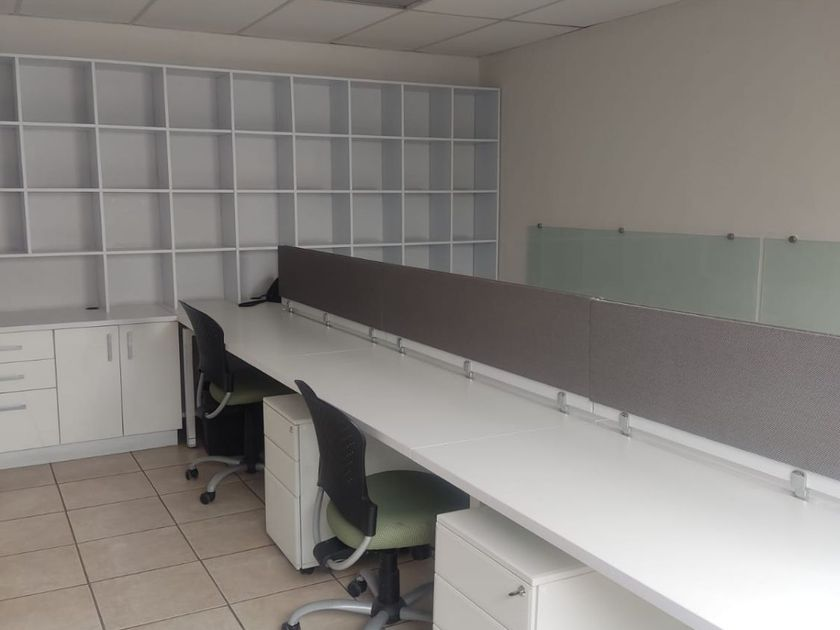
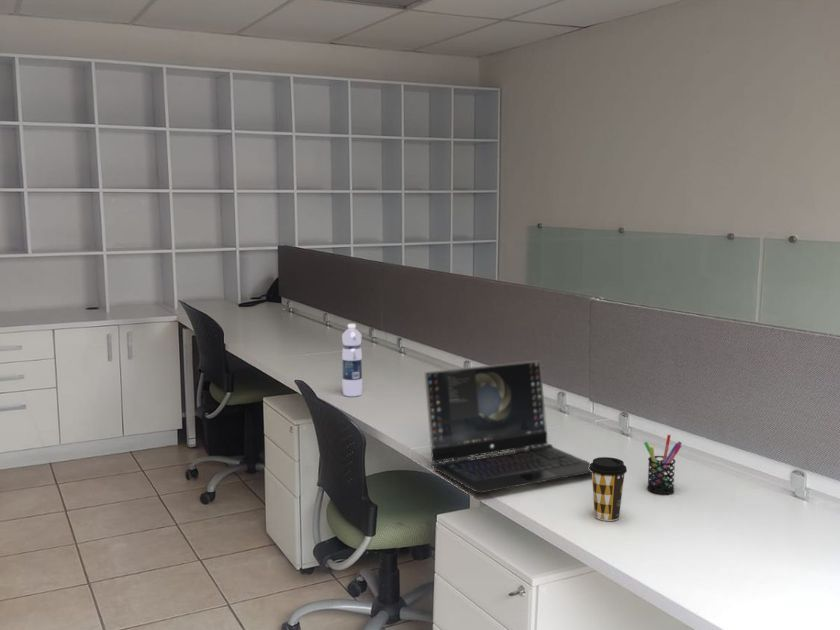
+ pen holder (659, 463)
+ coffee cup (607, 489)
+ water bottle (352, 359)
+ laptop (512, 422)
